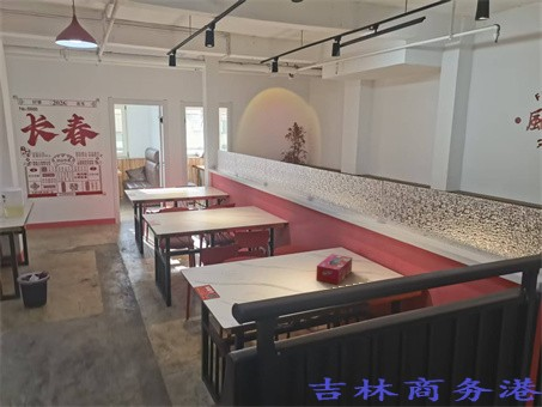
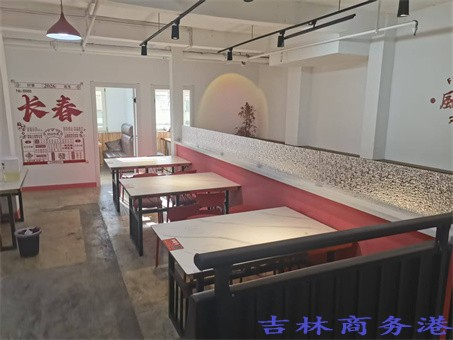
- tissue box (334, 268)
